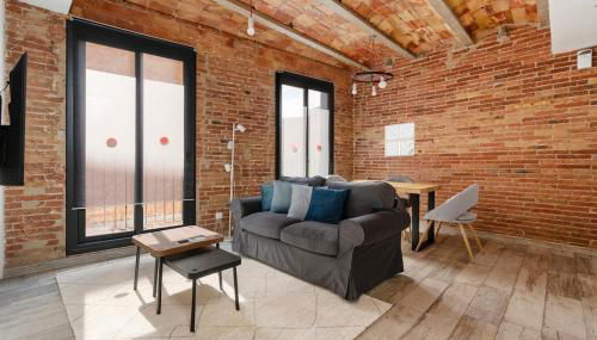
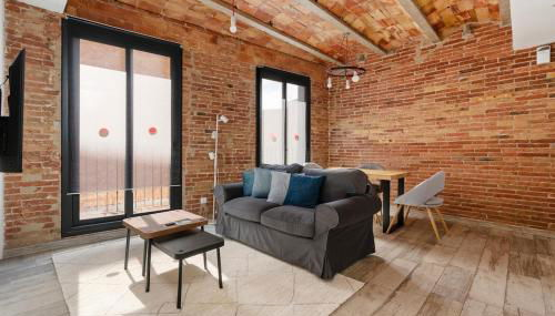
- wall art (399, 138)
